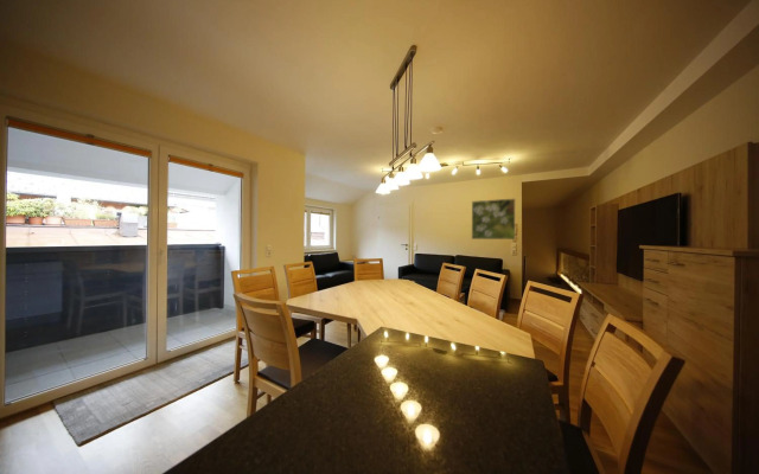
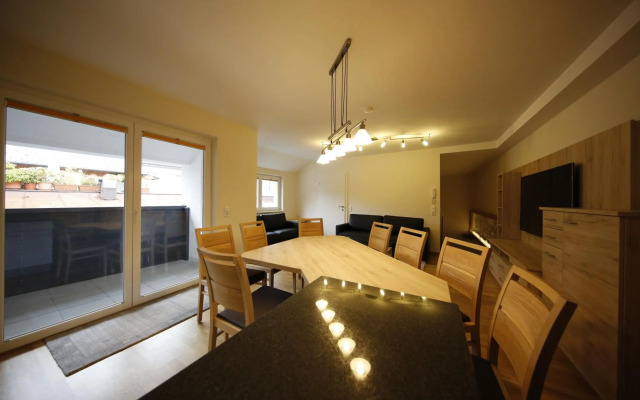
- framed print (492, 219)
